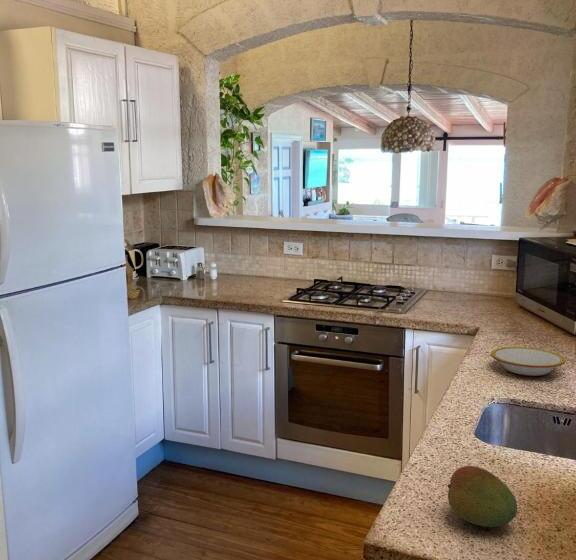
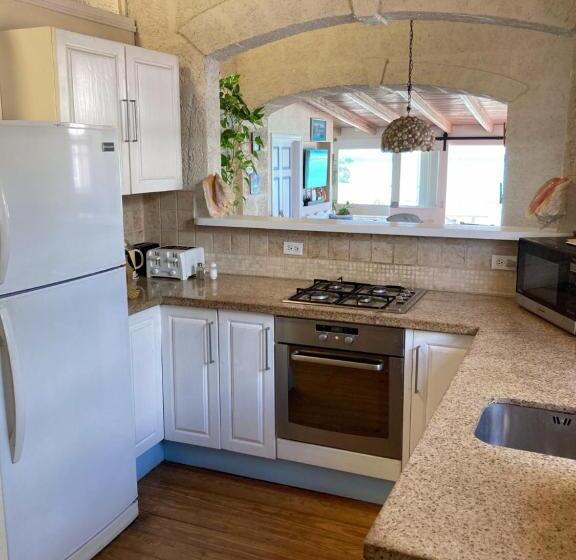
- bowl (526, 363)
- fruit (481, 495)
